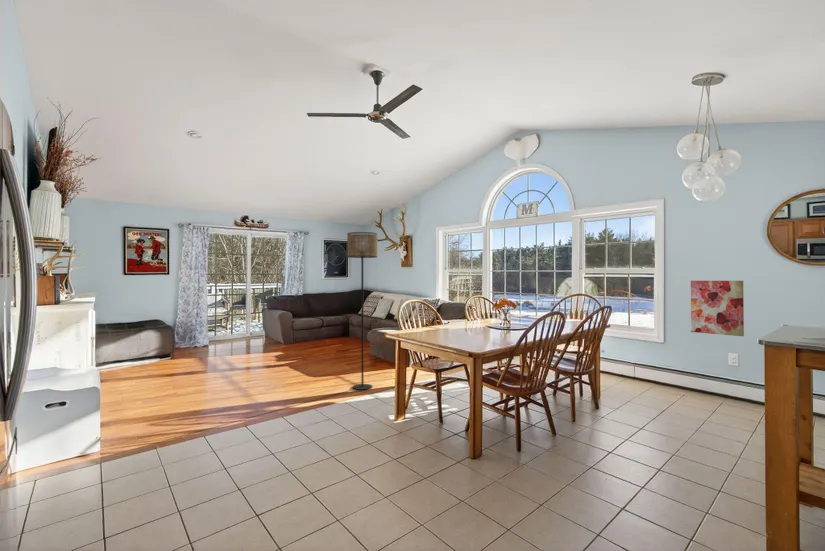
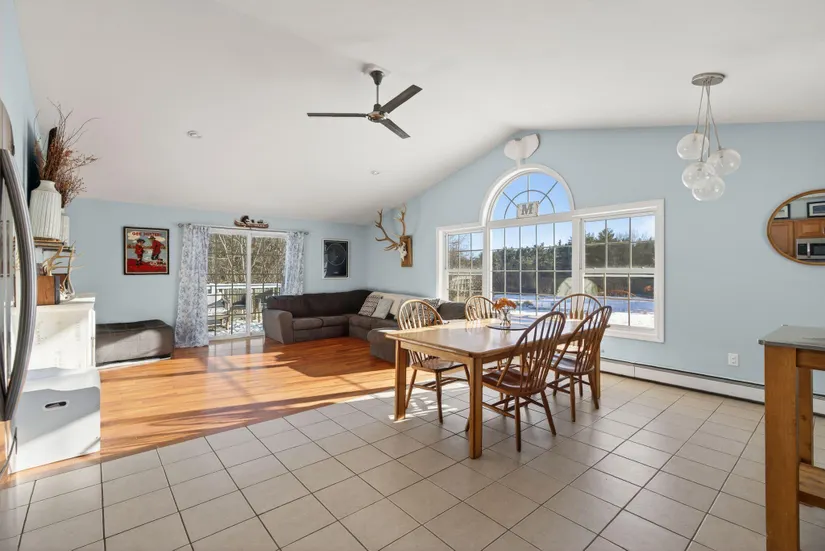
- wall art (716, 307)
- floor lamp (362, 310)
